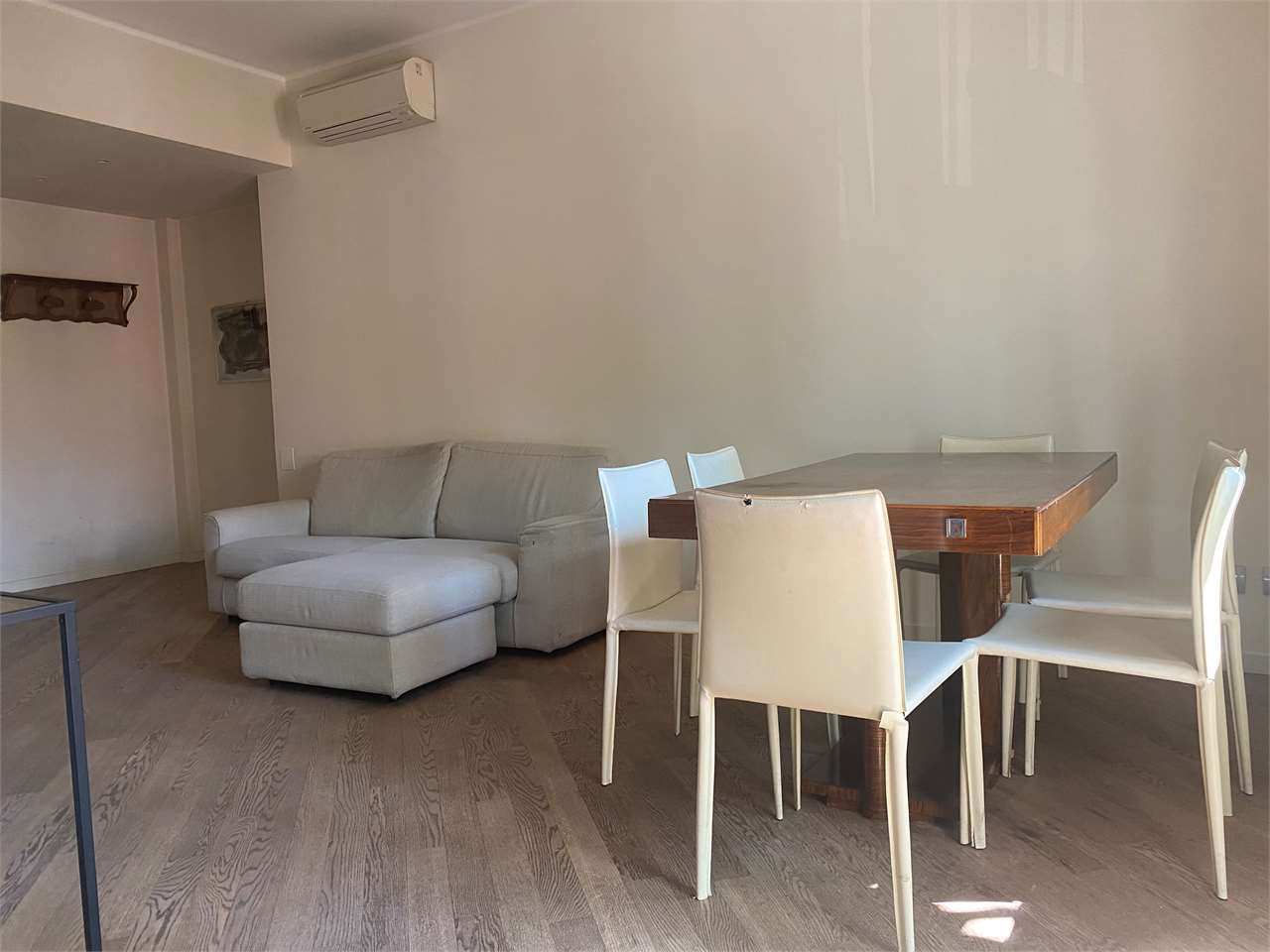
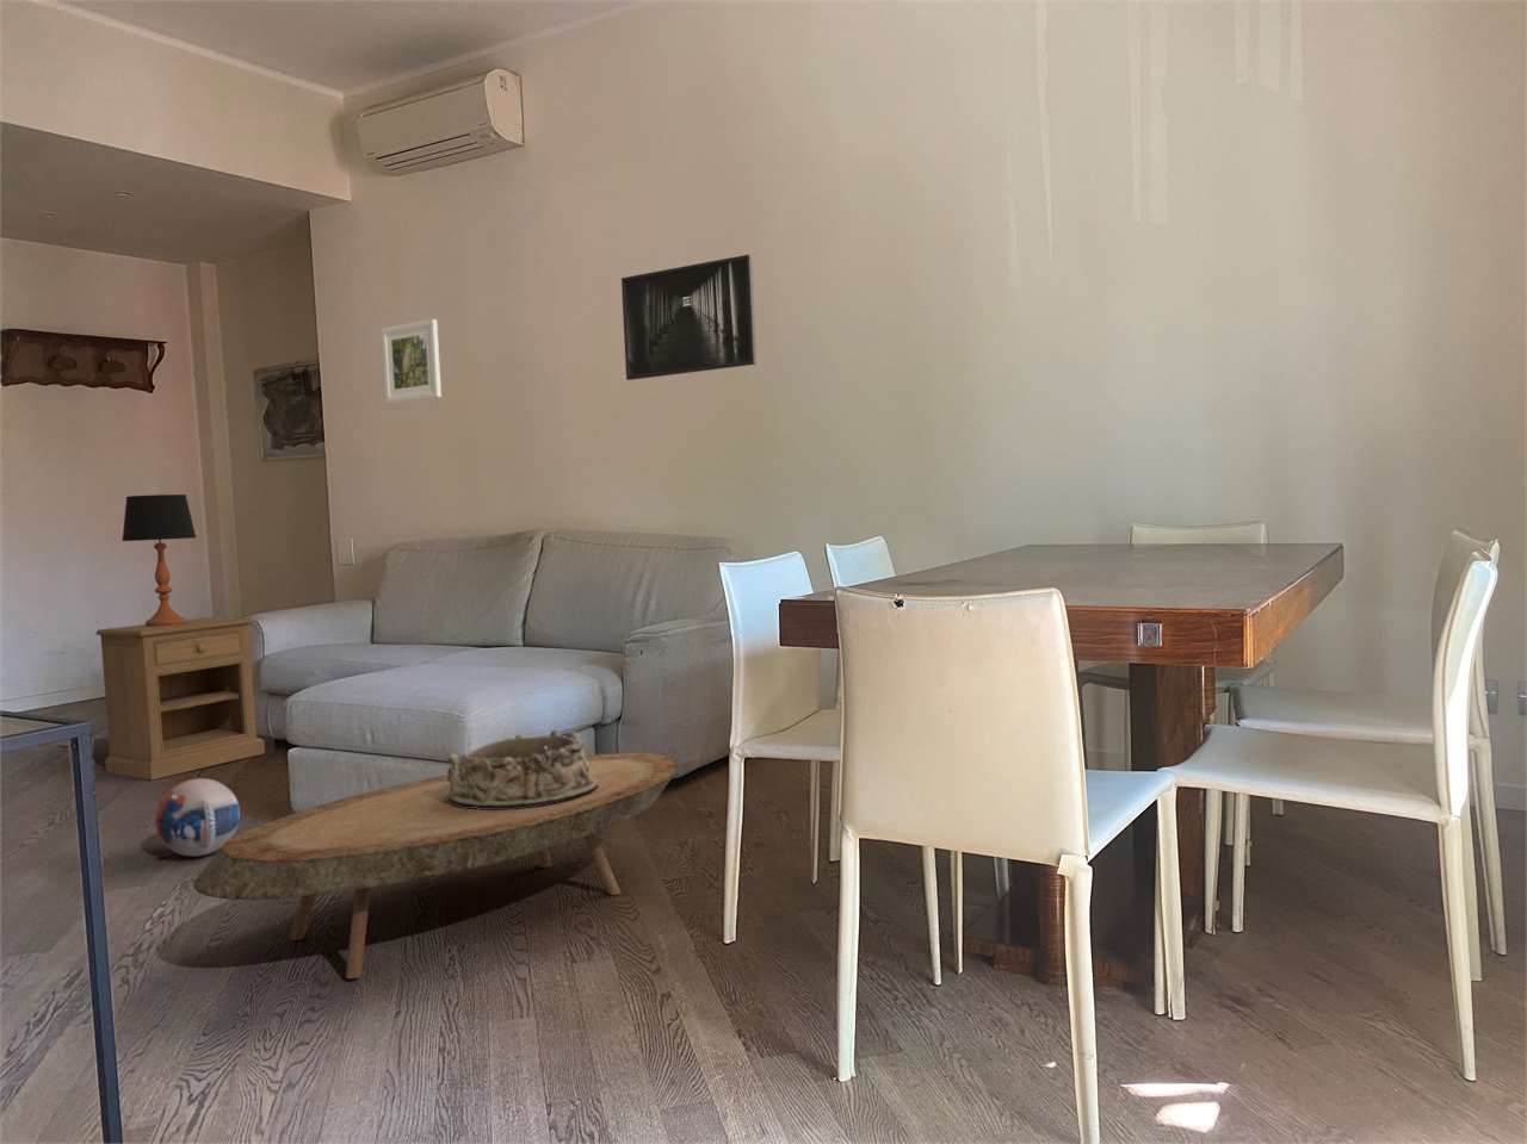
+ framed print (687, 320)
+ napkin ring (524, 767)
+ nightstand (183, 693)
+ coffee table (470, 857)
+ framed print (410, 361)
+ ball (198, 816)
+ table lamp (161, 559)
